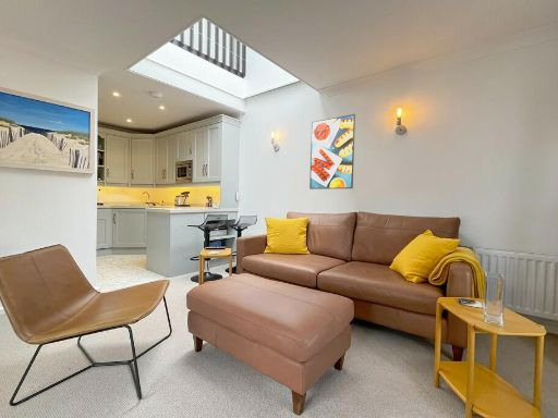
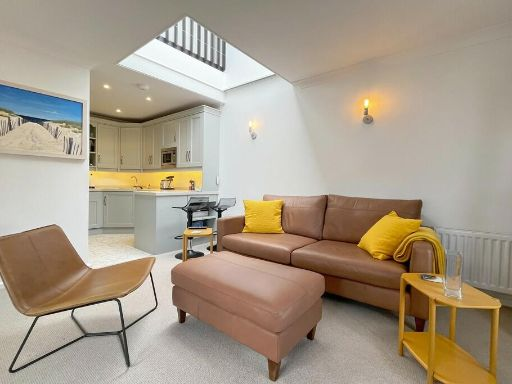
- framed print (330, 153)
